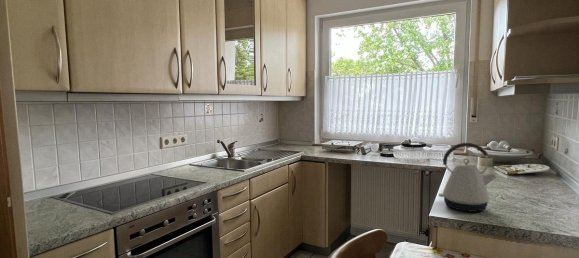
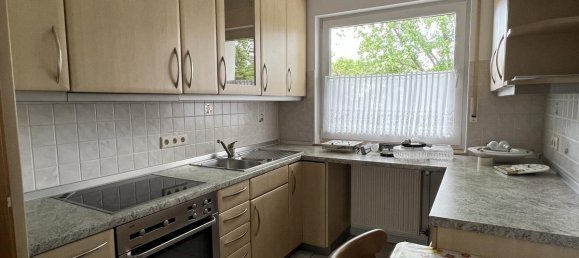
- kettle (467, 175)
